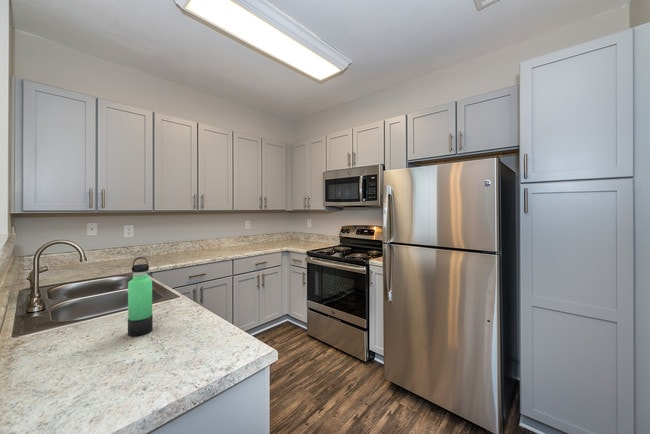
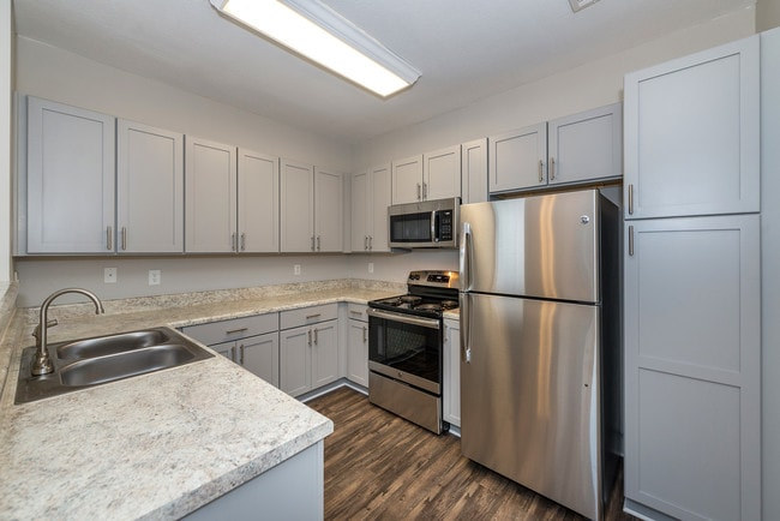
- thermos bottle (140, 294)
